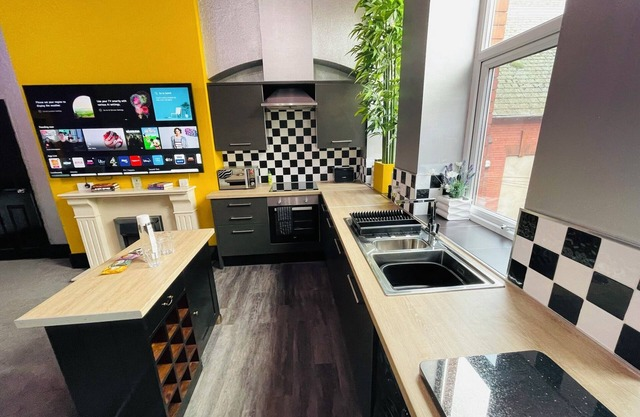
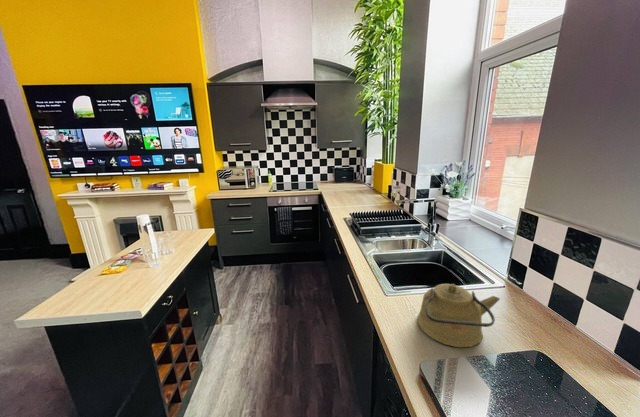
+ kettle (458, 306)
